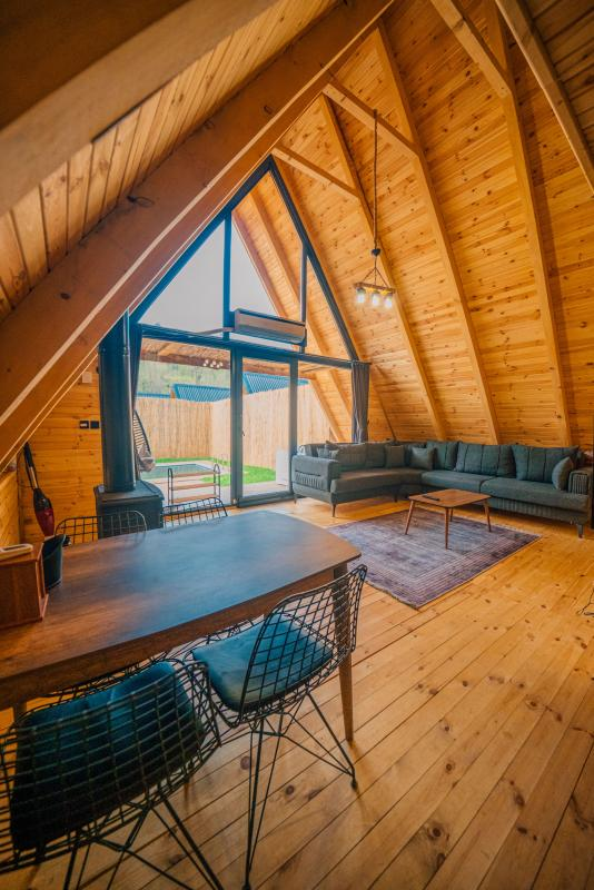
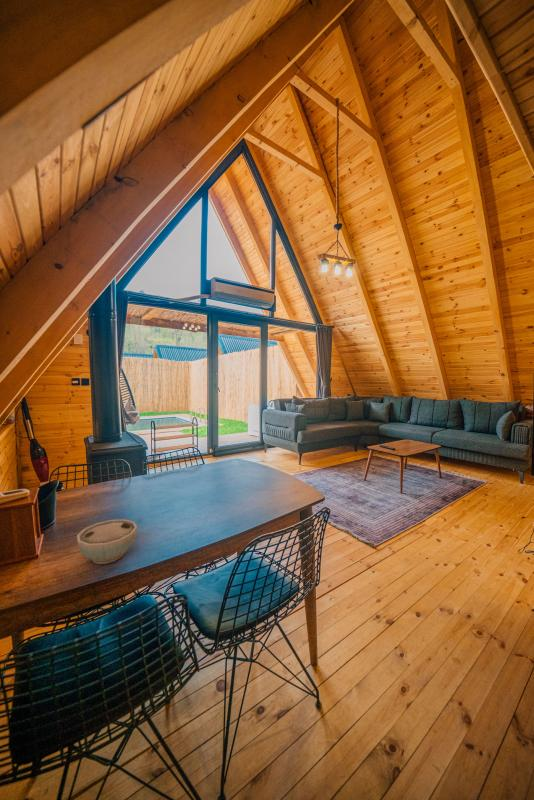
+ bowl (108, 541)
